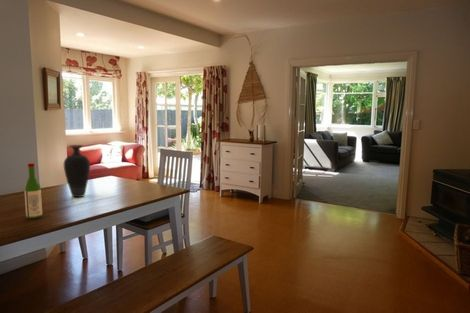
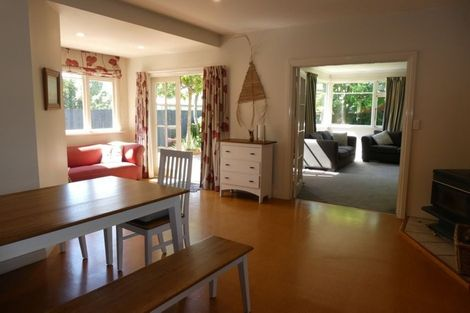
- vase (77, 171)
- wine bottle (32, 190)
